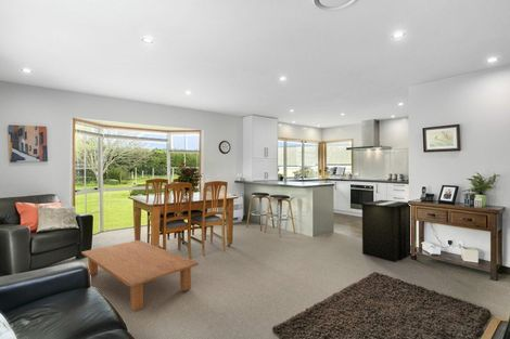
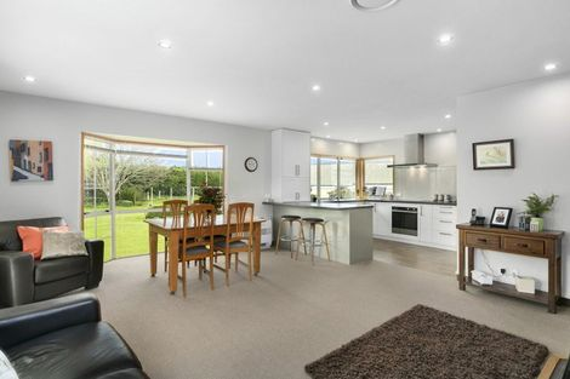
- coffee table (136, 269)
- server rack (387, 227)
